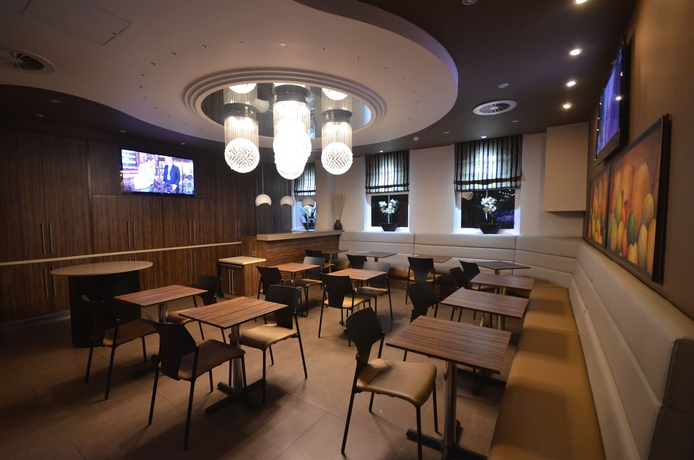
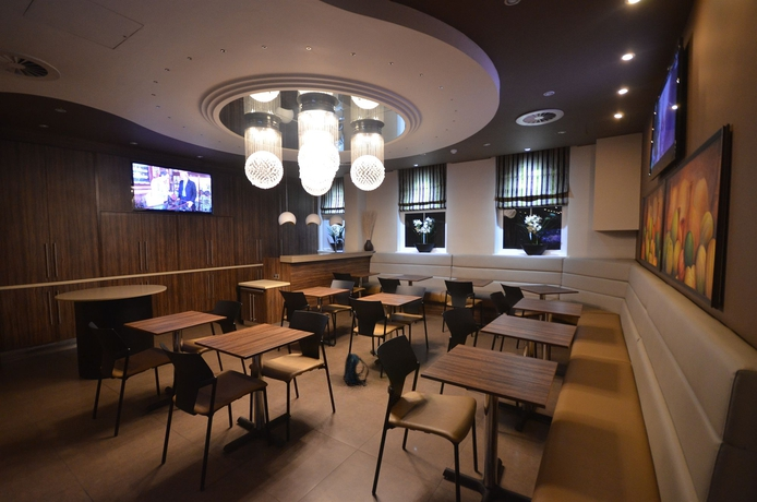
+ backpack (356, 367)
